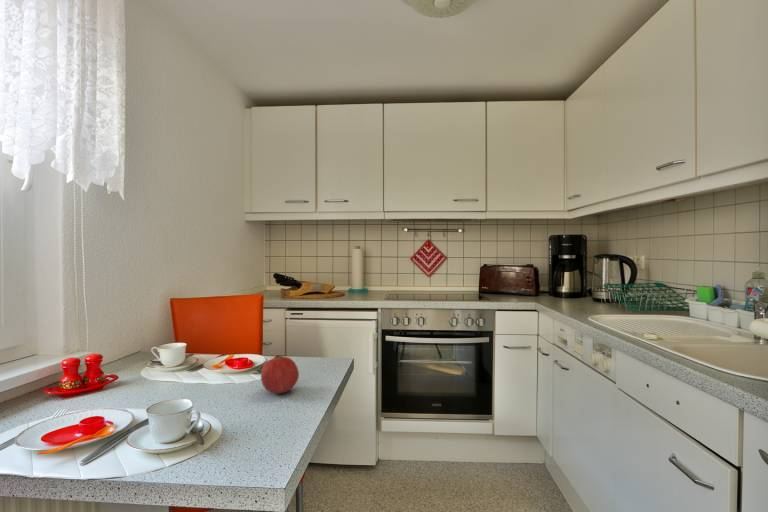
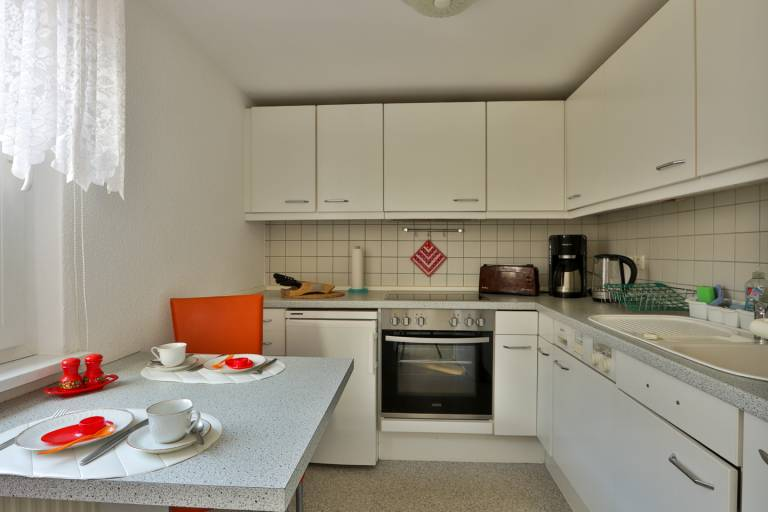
- fruit (279, 373)
